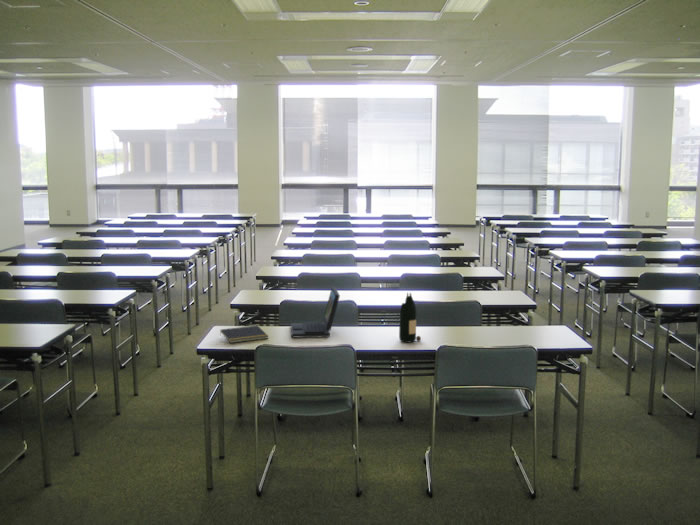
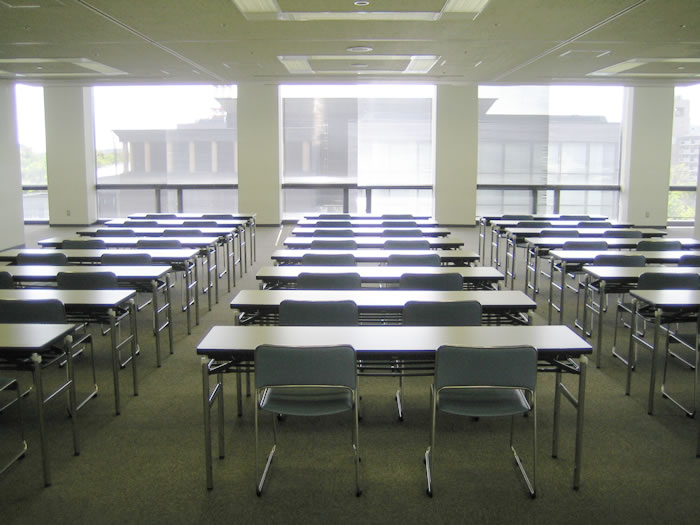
- laptop (324, 314)
- bottle (409, 316)
- notepad (244, 333)
